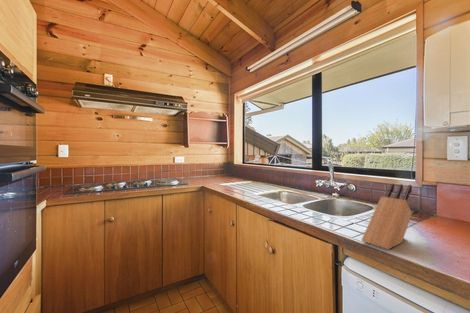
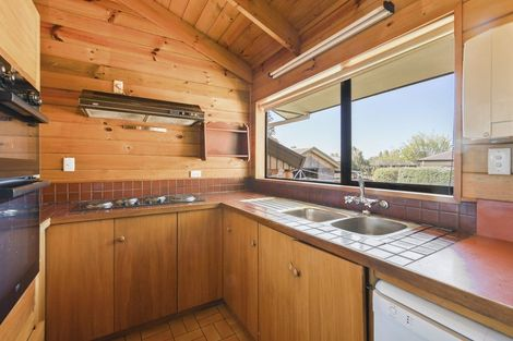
- knife block (389, 212)
